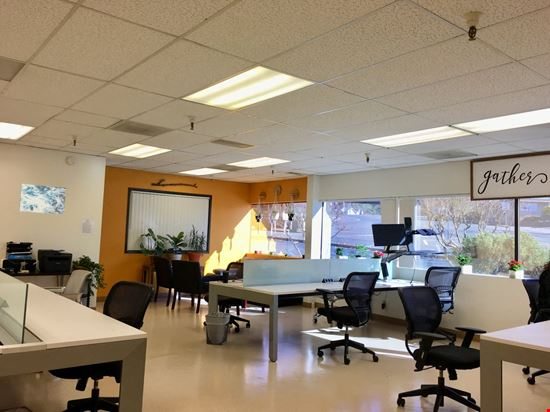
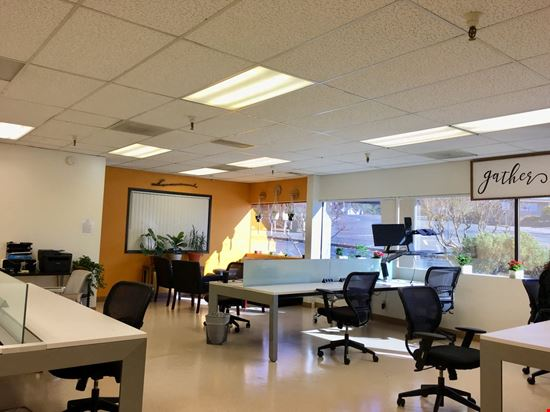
- wall art (43, 199)
